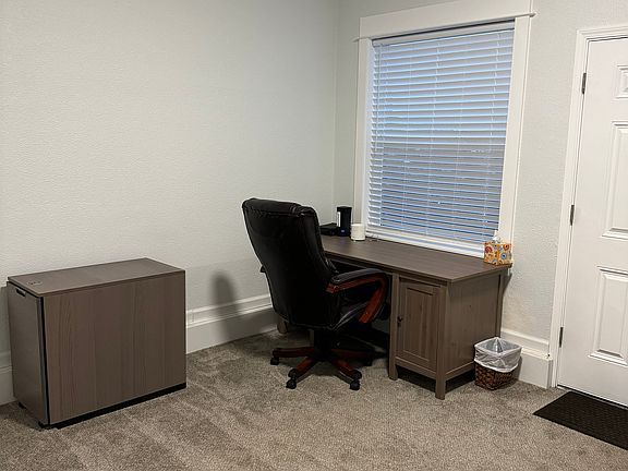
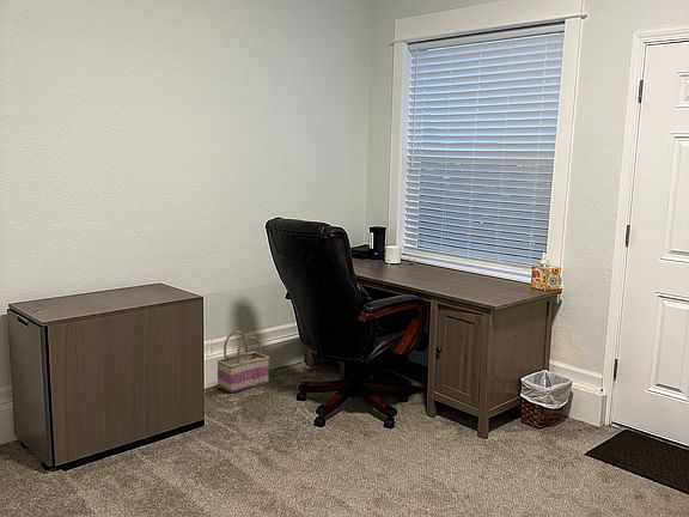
+ basket (243, 359)
